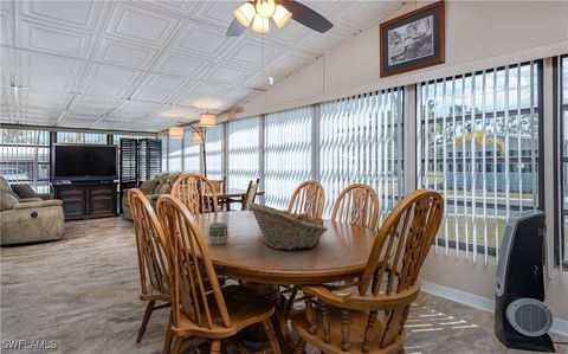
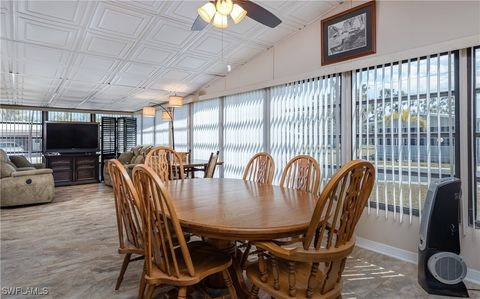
- fruit basket (286, 223)
- cup (218, 233)
